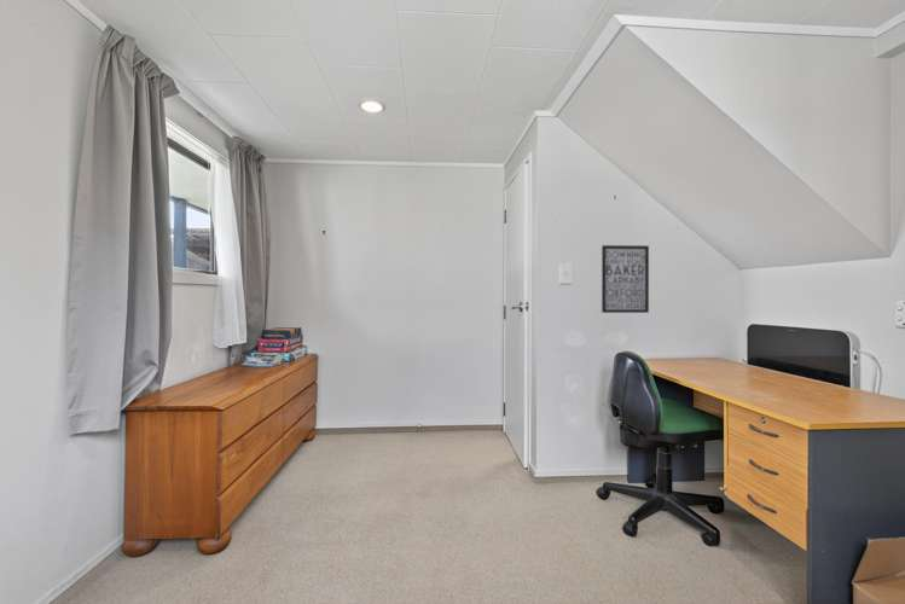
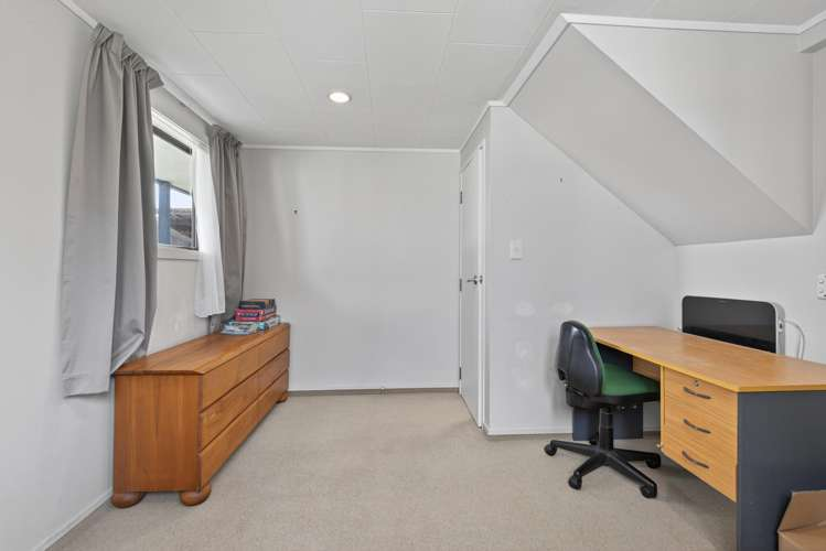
- wall art (625, 279)
